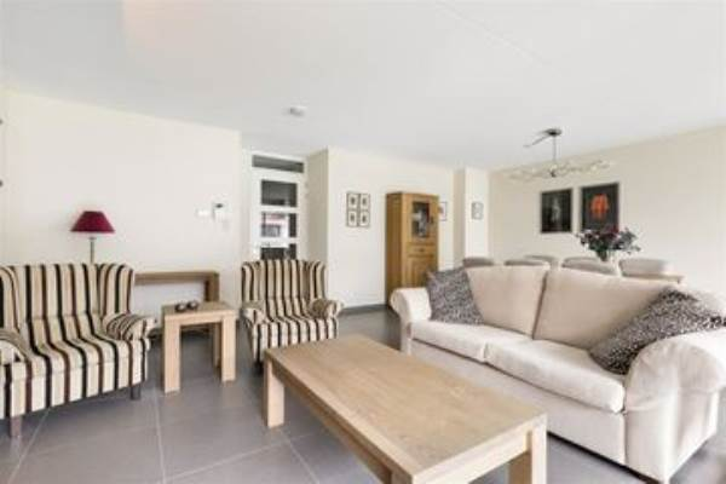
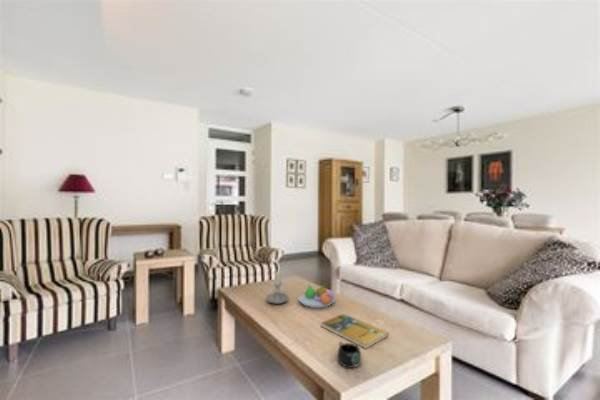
+ candle (277, 285)
+ mug (347, 353)
+ fruit bowl (316, 294)
+ booklet (353, 329)
